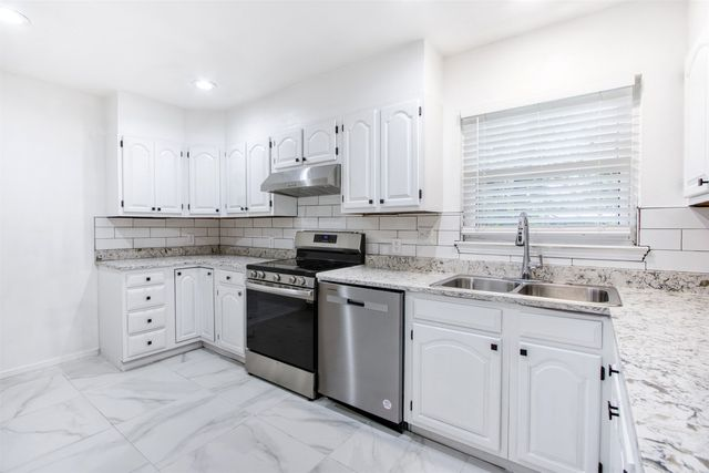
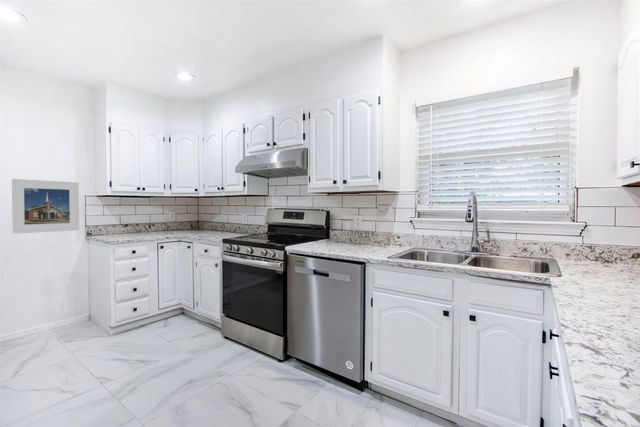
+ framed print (47, 206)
